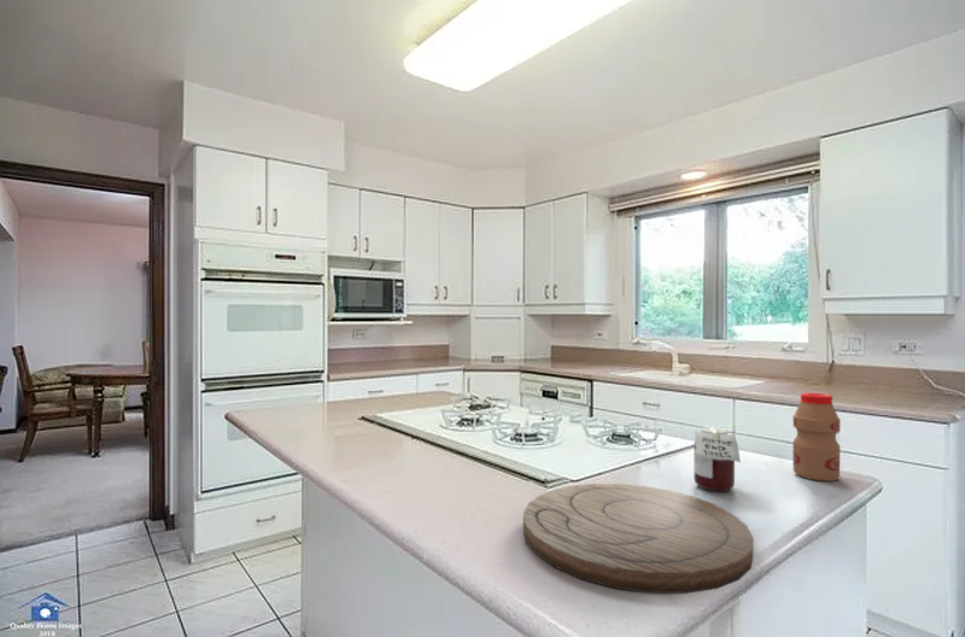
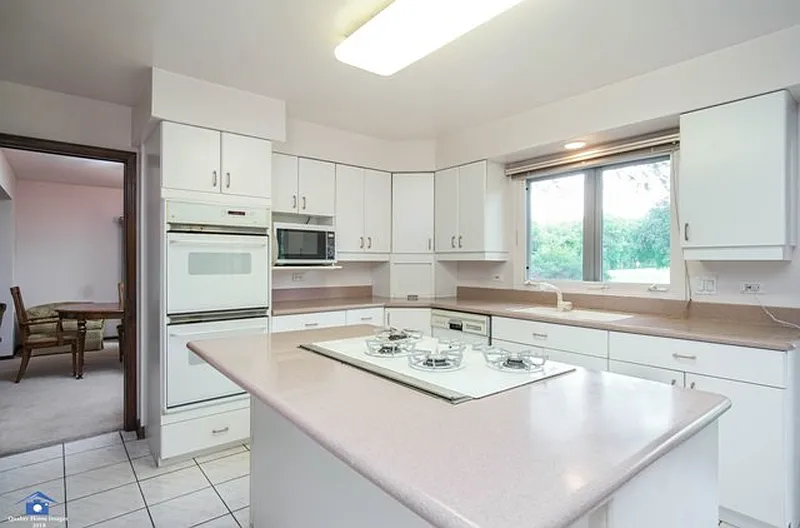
- jar (714, 460)
- cutting board (631, 526)
- bottle (815, 434)
